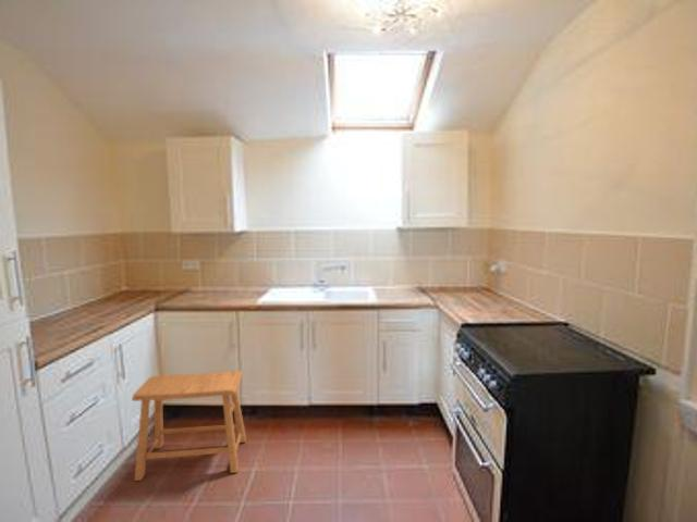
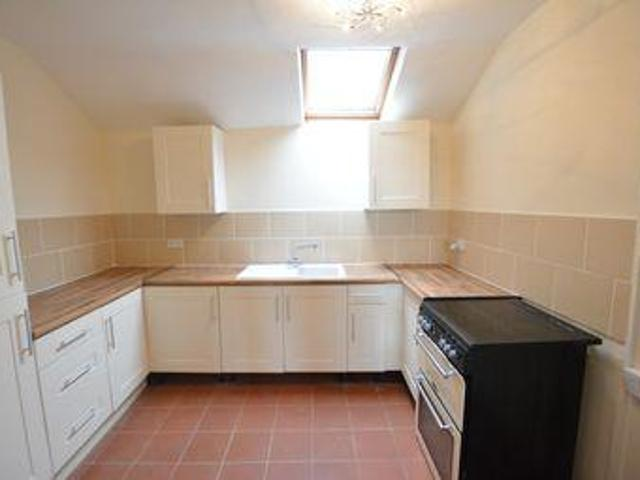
- stool (193, 427)
